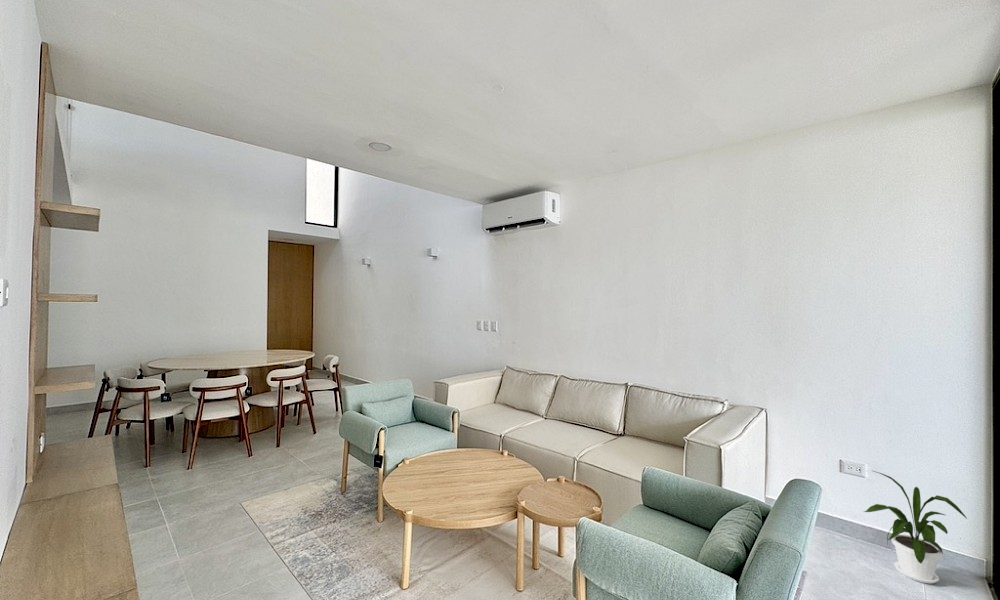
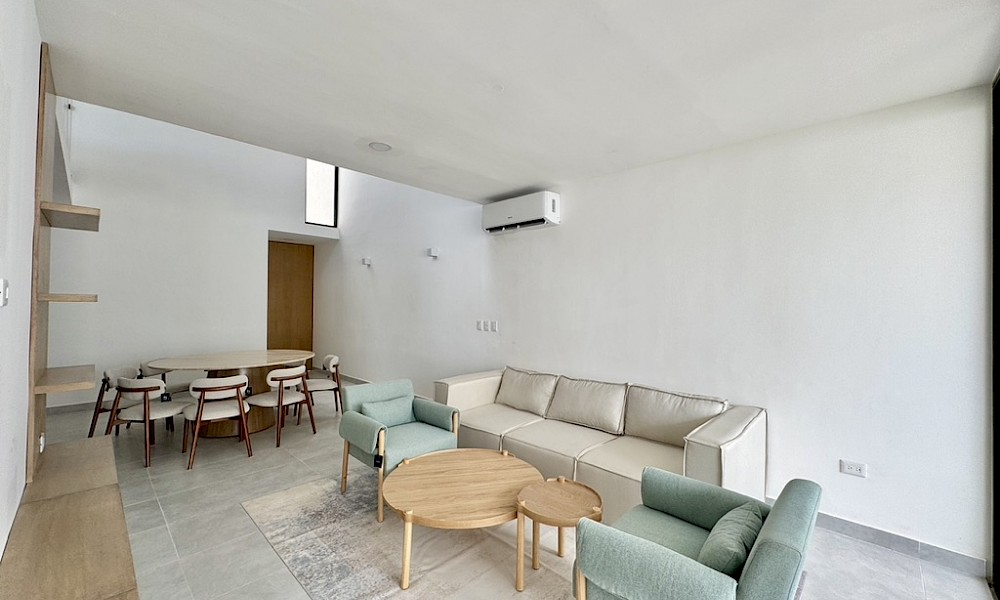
- house plant (912, 527)
